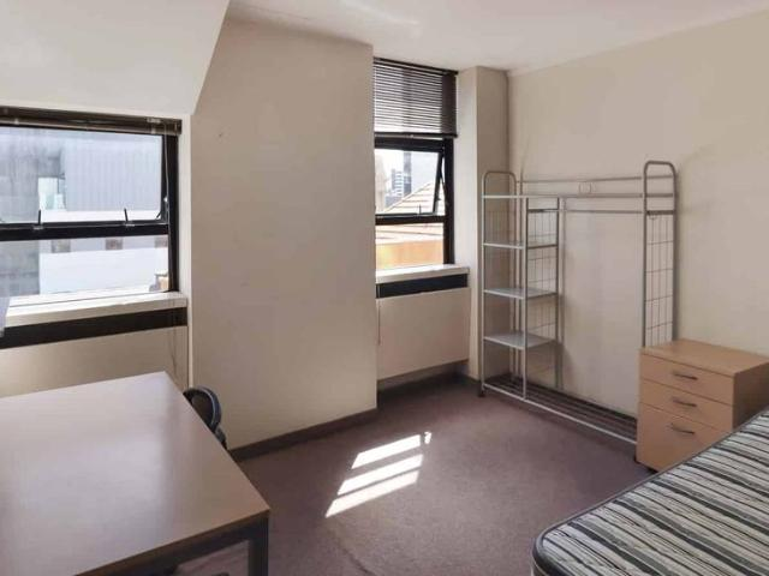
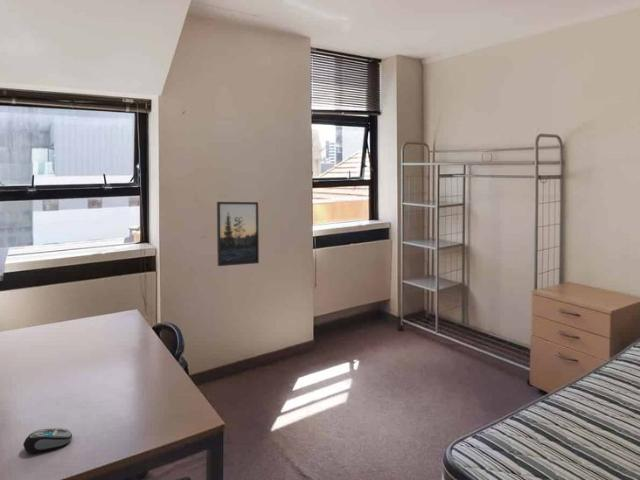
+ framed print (238, 233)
+ computer mouse (48, 437)
